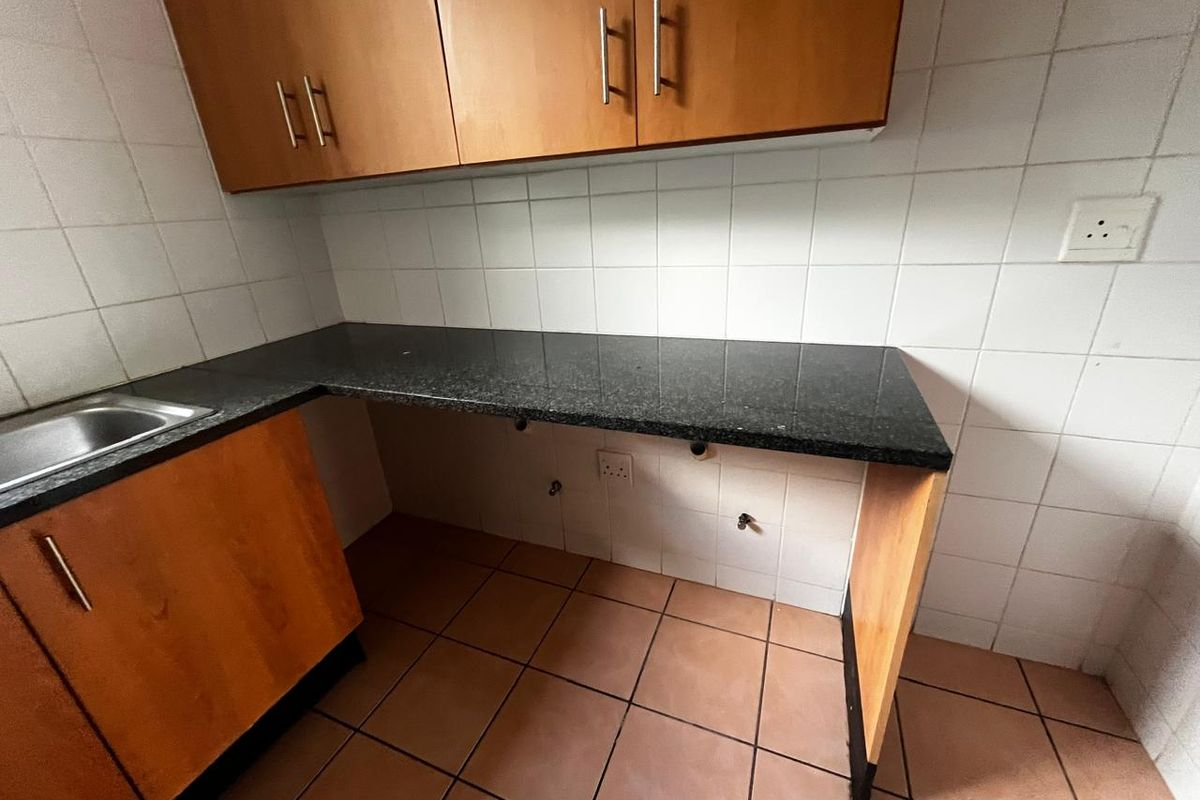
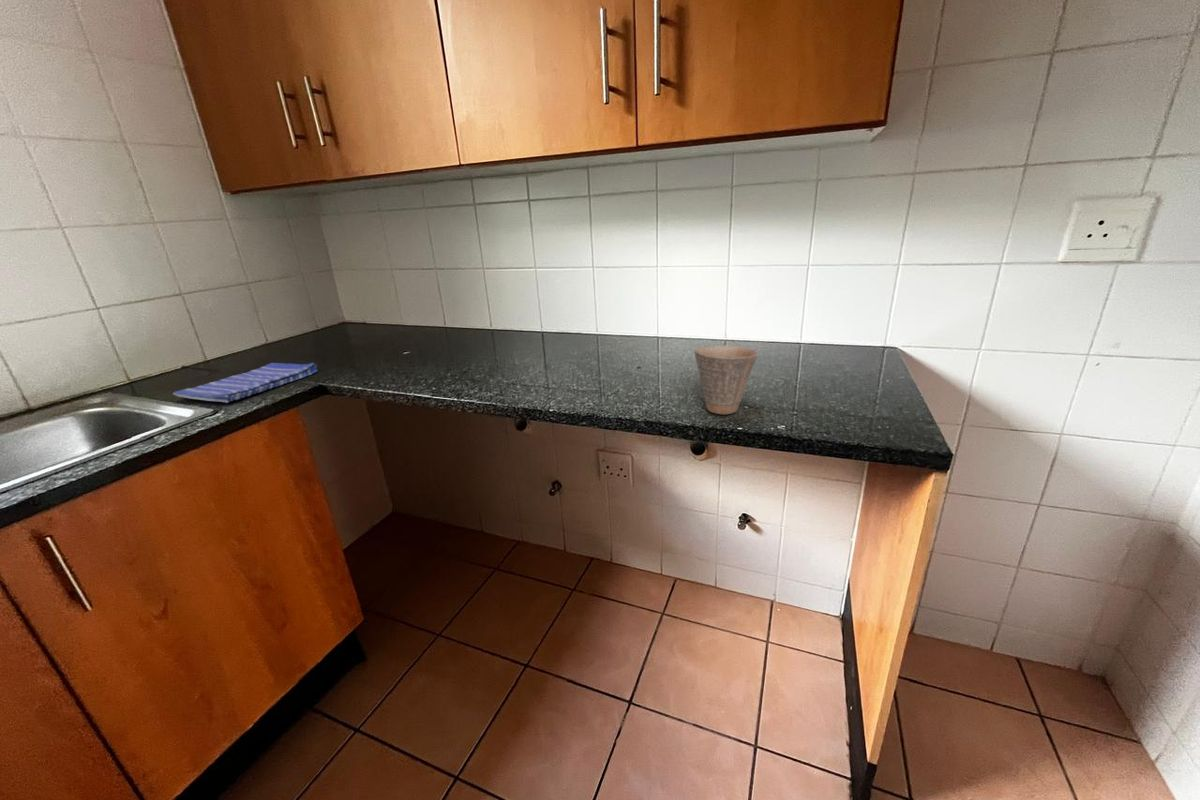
+ cup (724, 380)
+ dish towel (251, 379)
